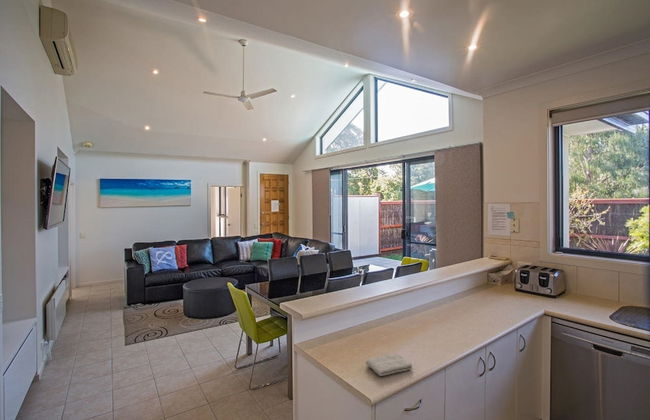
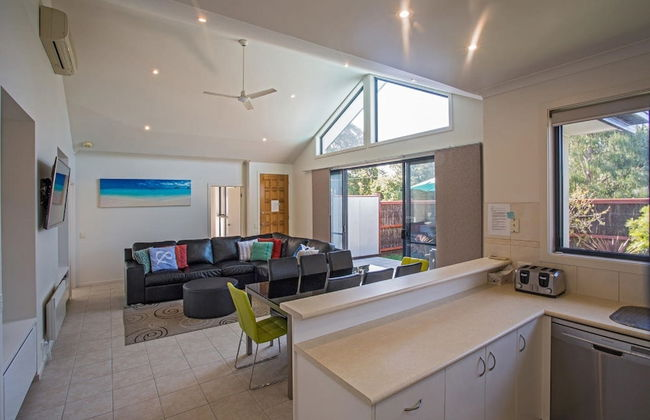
- washcloth (389, 364)
